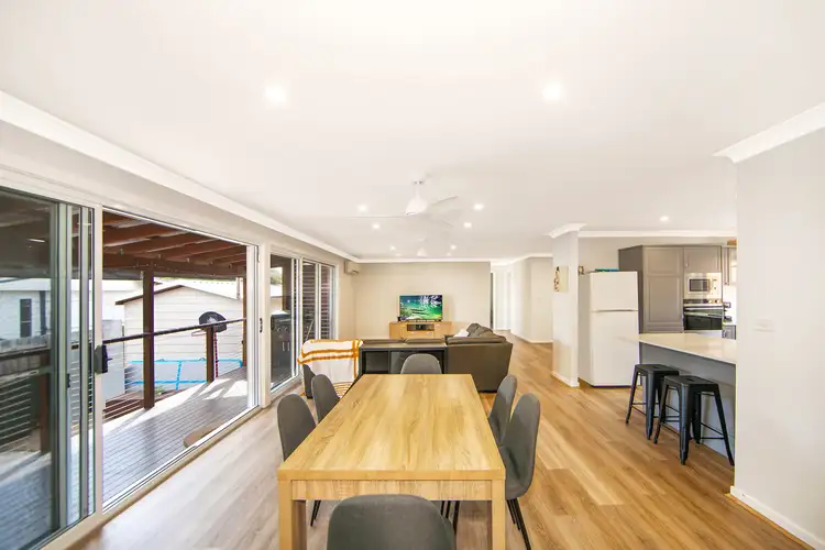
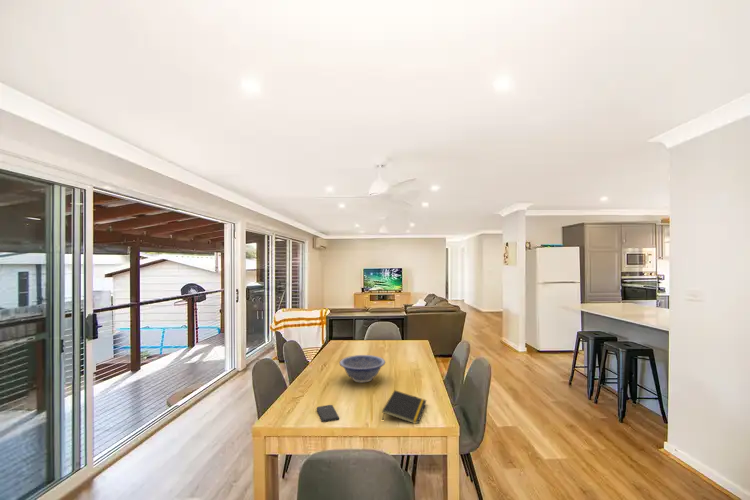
+ smartphone (327, 412)
+ decorative bowl (362, 370)
+ notepad (405, 406)
